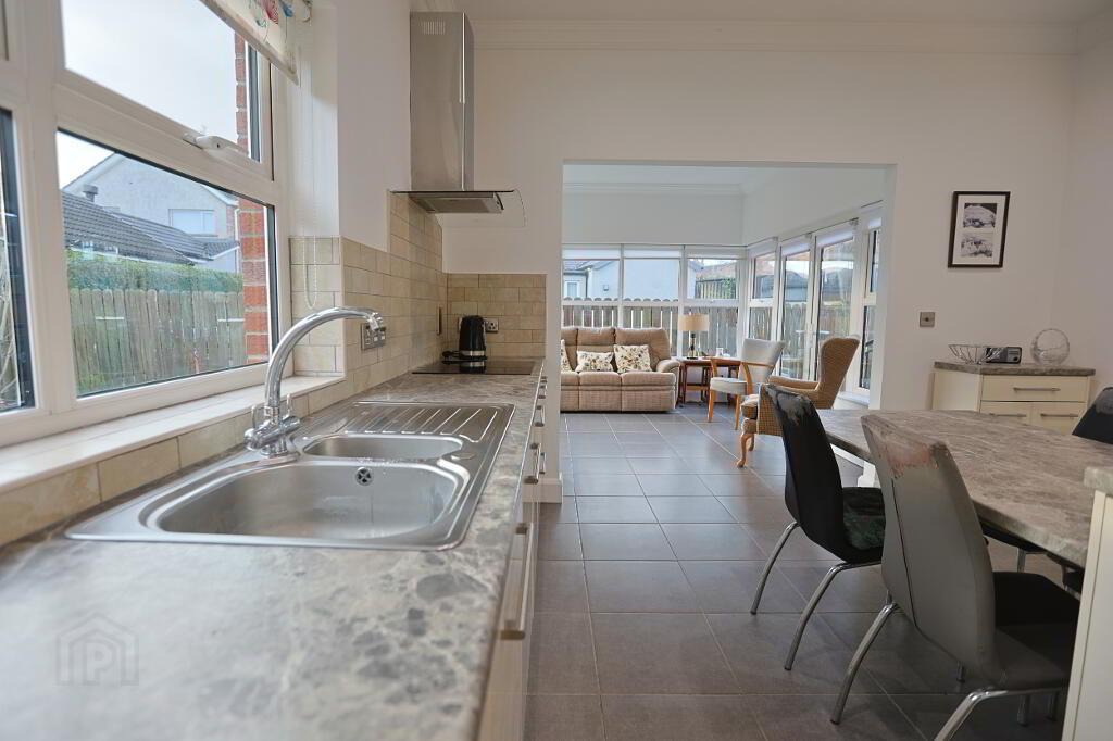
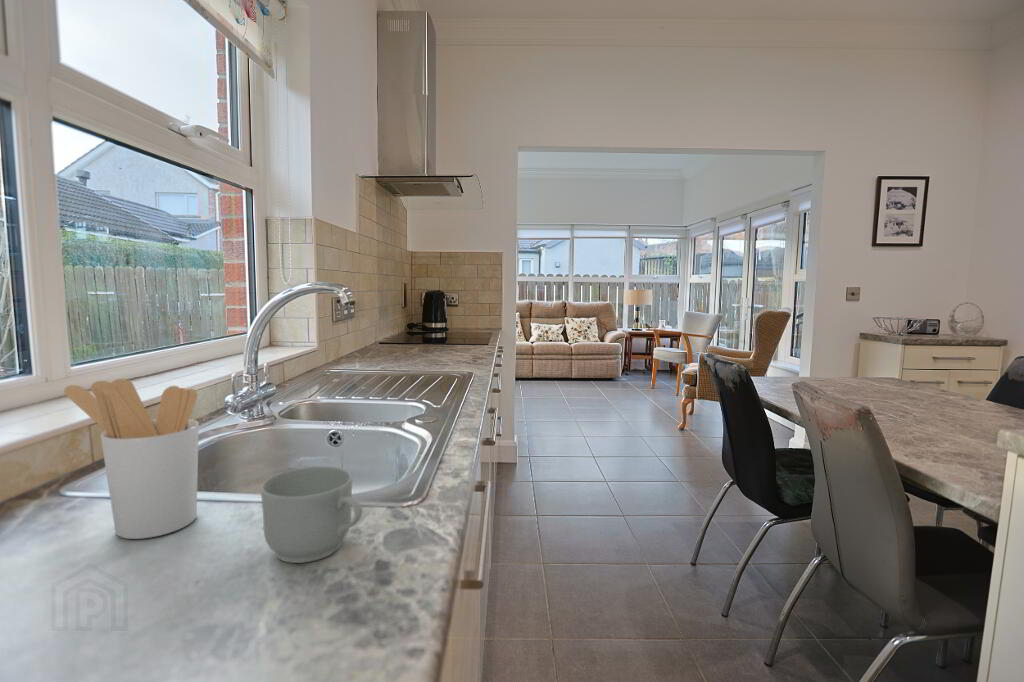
+ mug (317, 516)
+ utensil holder (137, 450)
